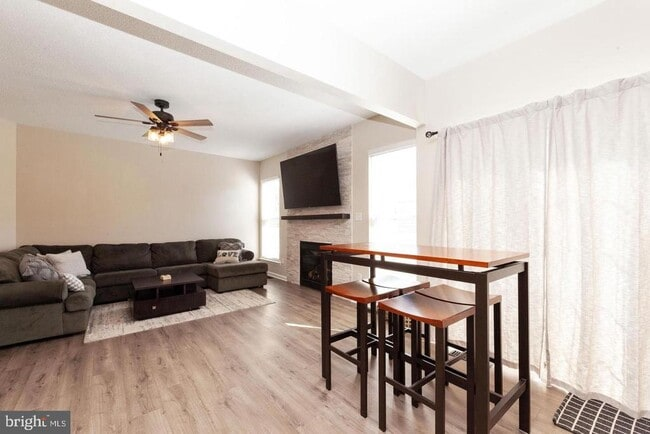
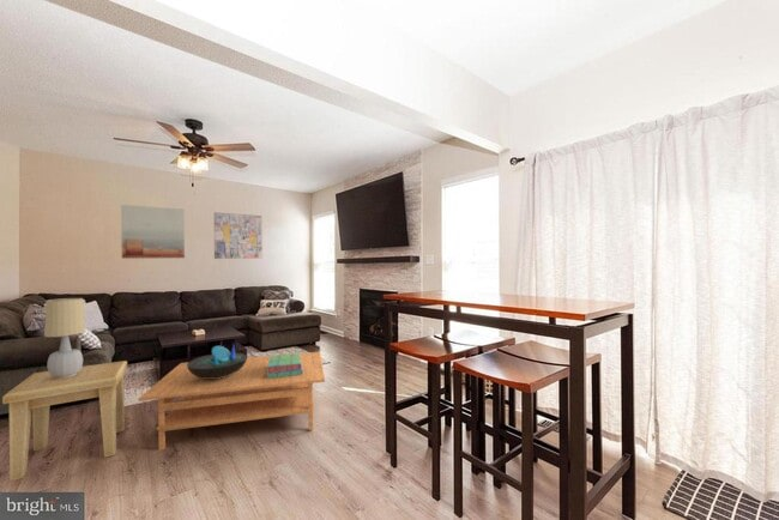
+ stack of books (284, 364)
+ side table (74, 400)
+ wall art (153, 232)
+ decorative bowl (218, 359)
+ coffee table (247, 394)
+ table lamp (65, 337)
+ wall art (238, 236)
